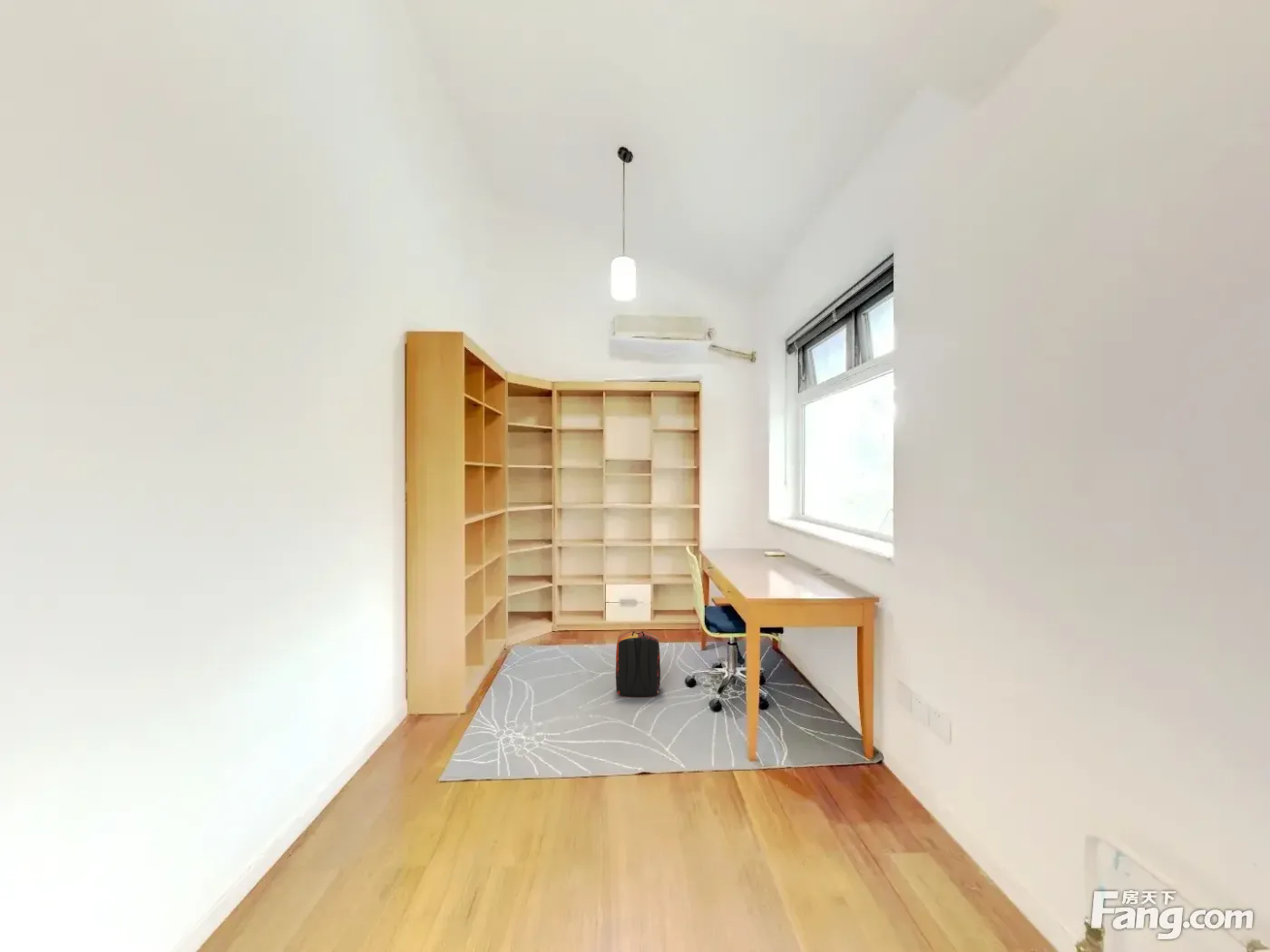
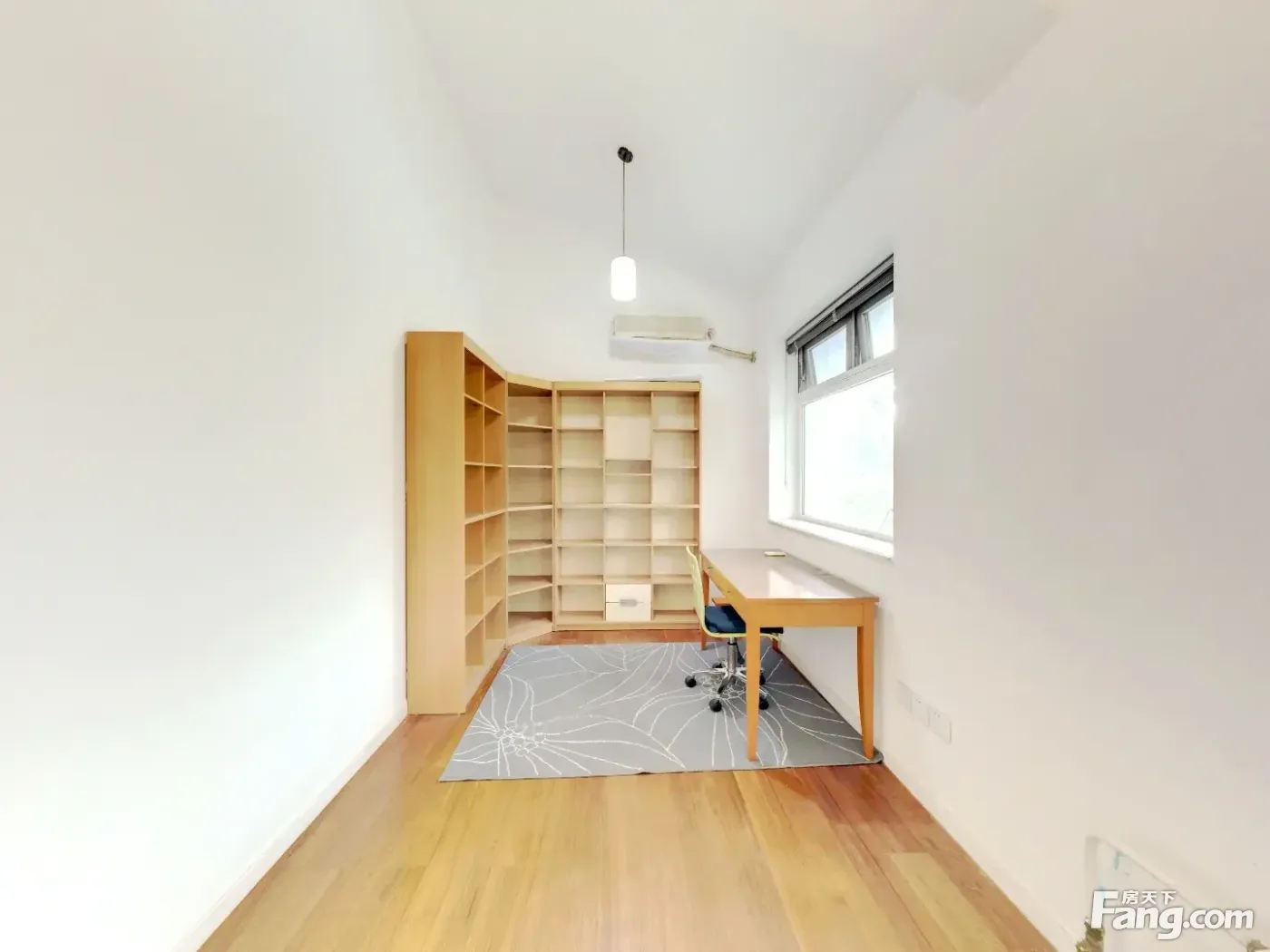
- backpack (638, 659)
